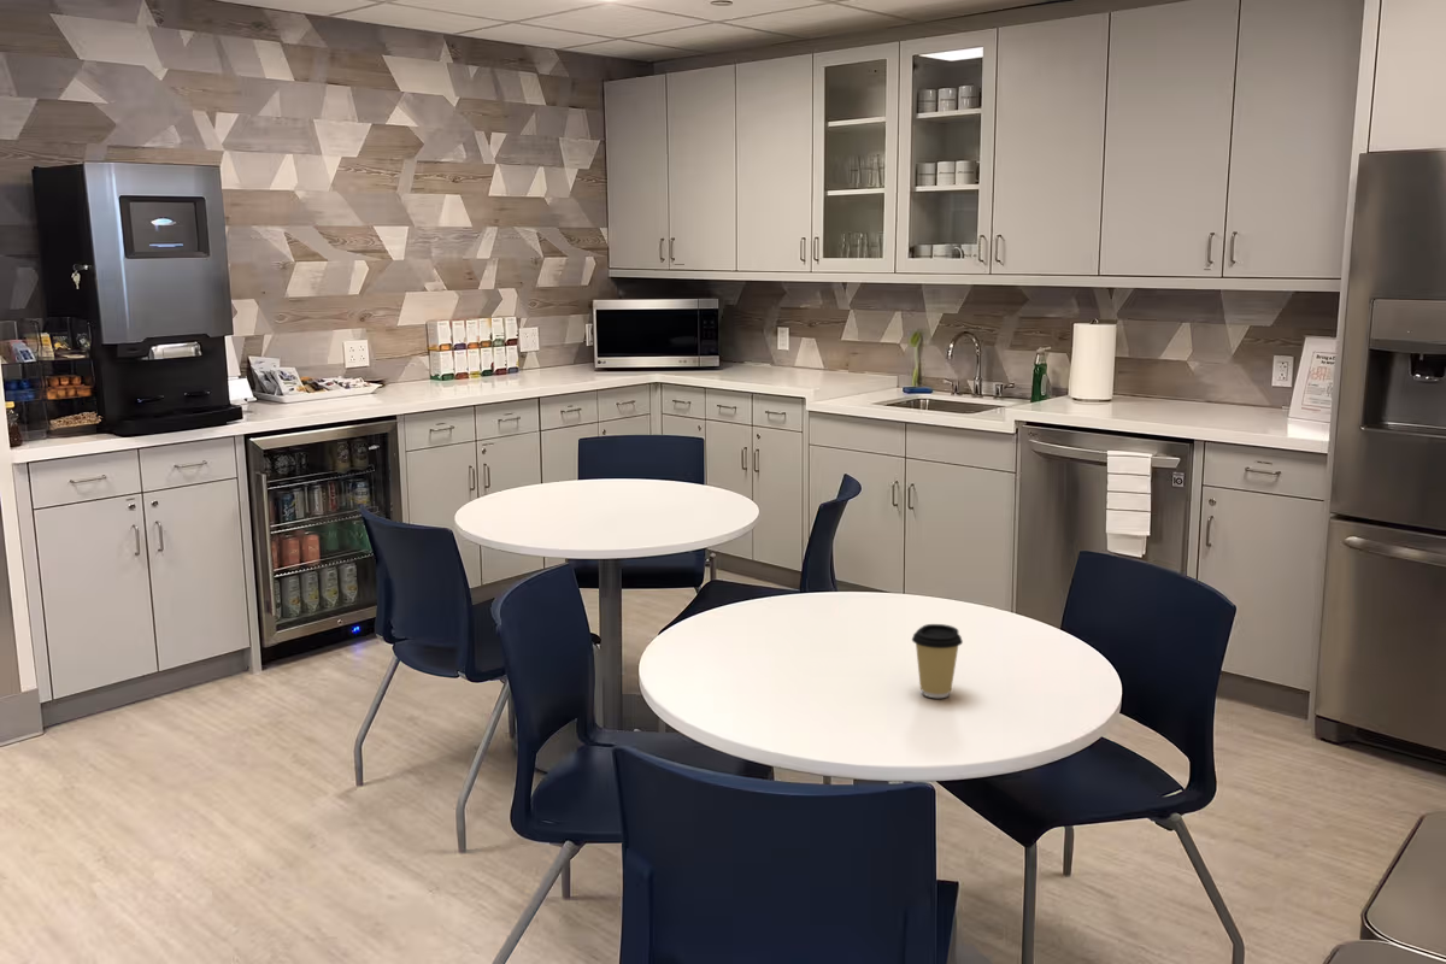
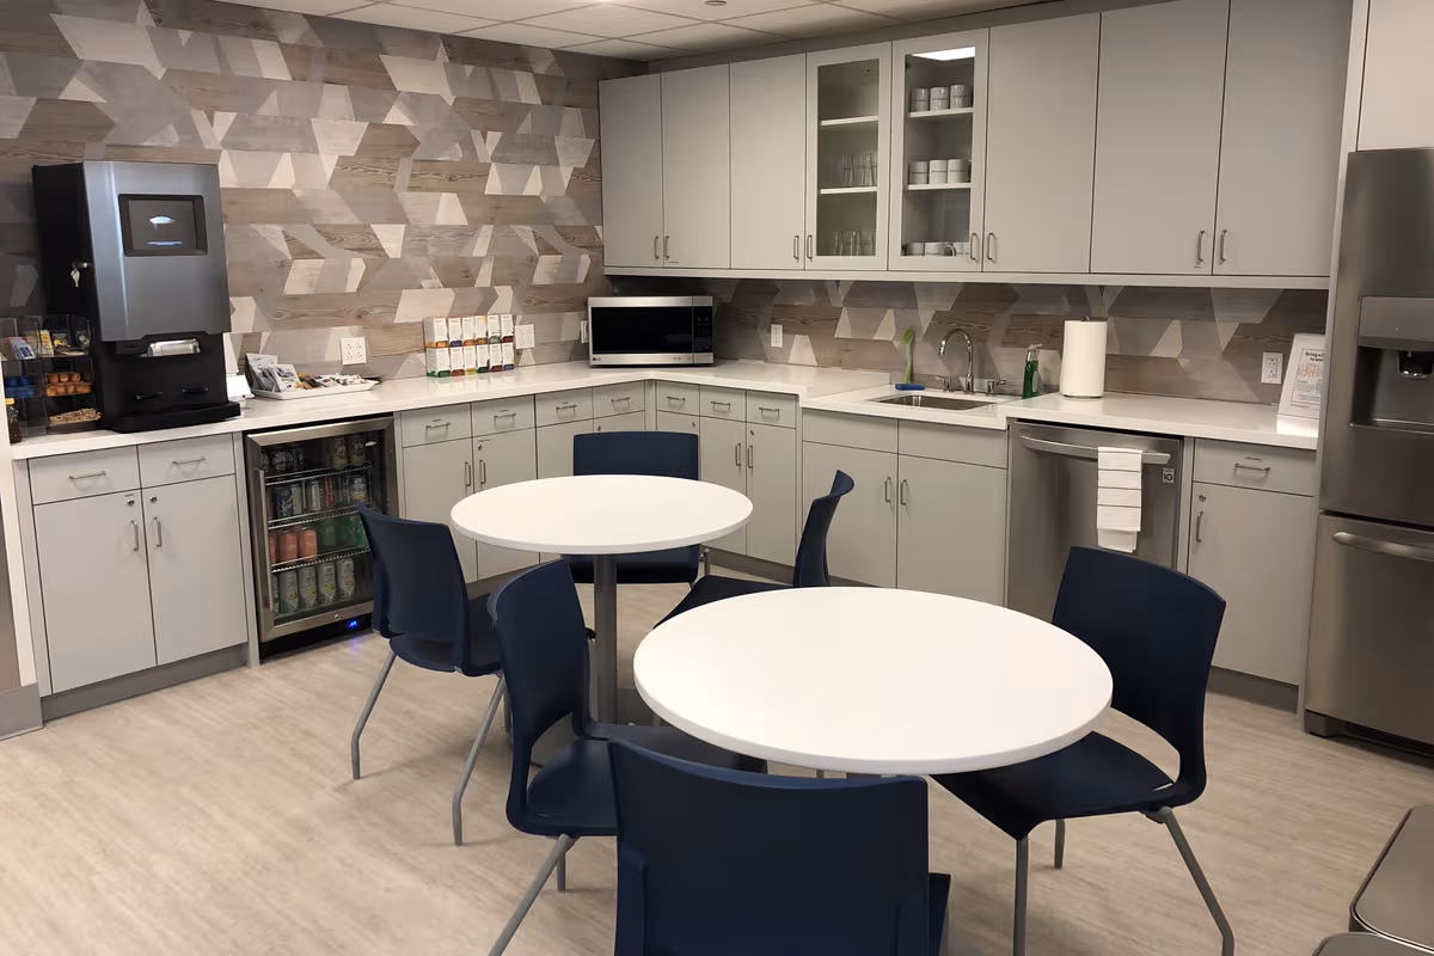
- coffee cup (936, 662)
